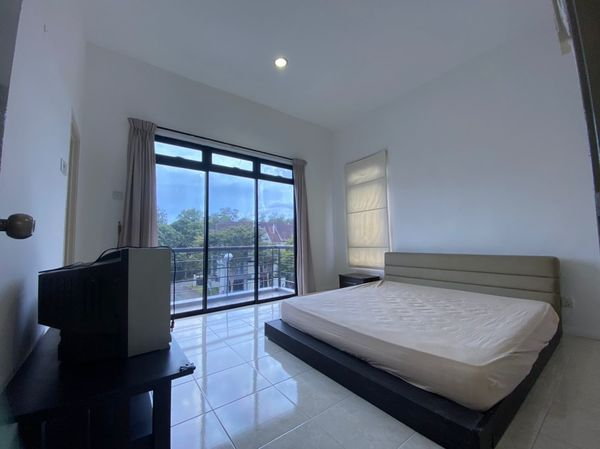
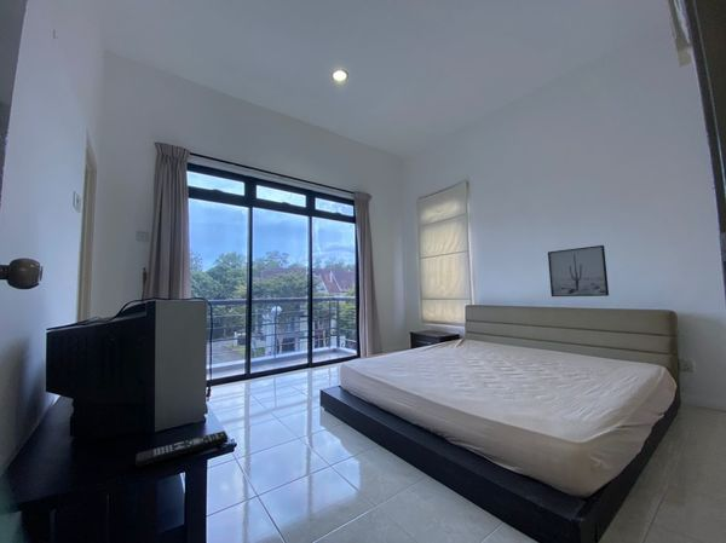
+ wall art (576, 272)
+ remote control (184, 447)
